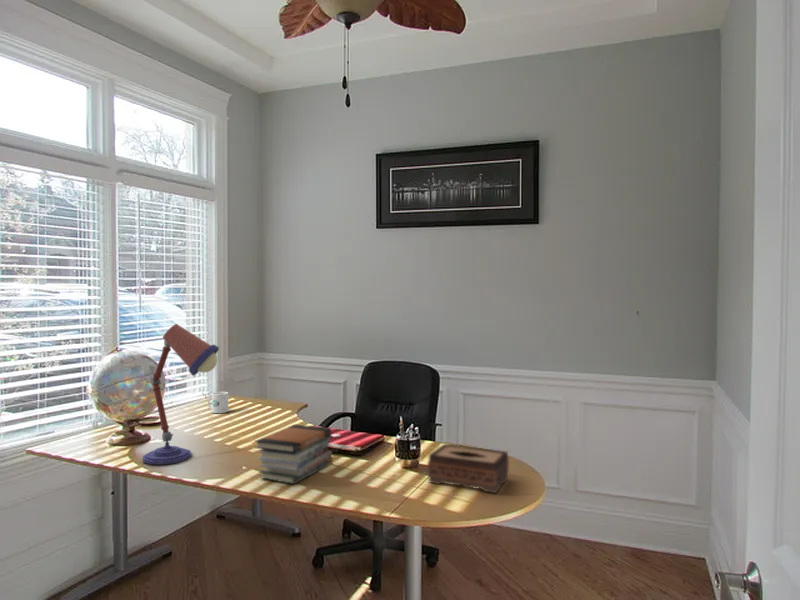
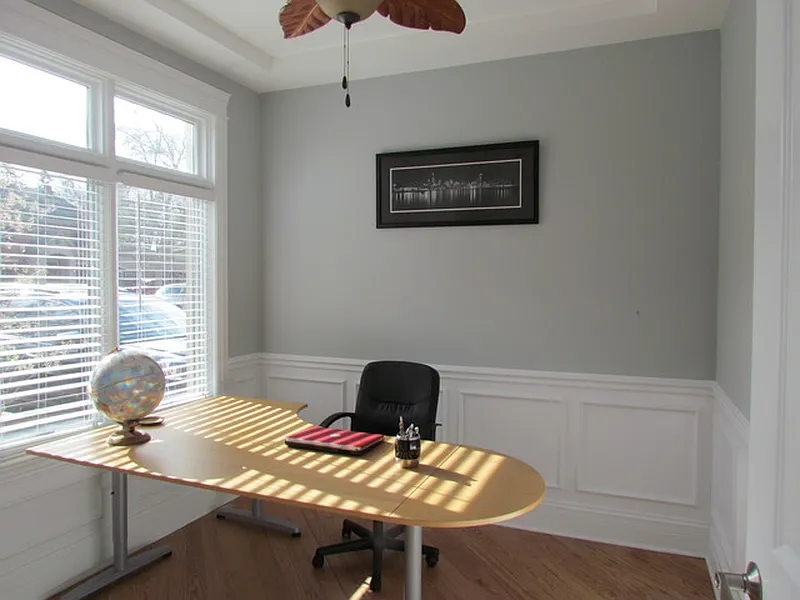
- tissue box (468, 466)
- desk lamp (161, 396)
- mug (217, 402)
- book stack (295, 452)
